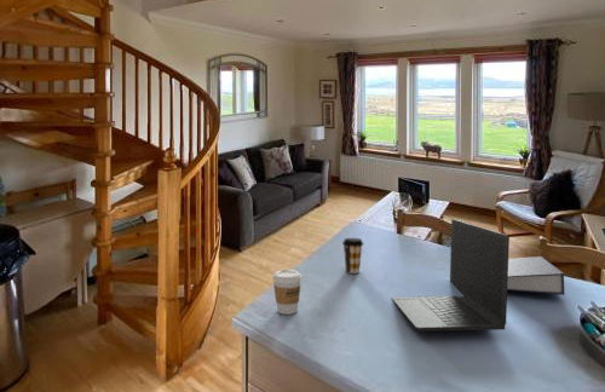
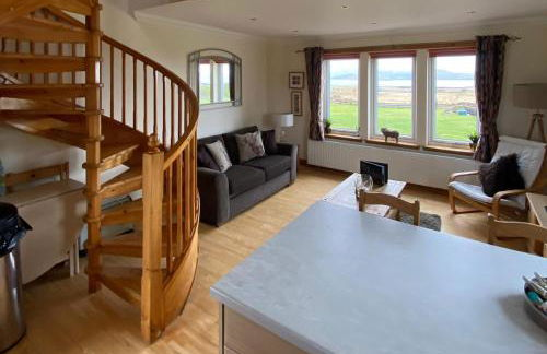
- coffee cup (352, 255)
- coffee cup (287, 290)
- laptop (450, 266)
- book (517, 271)
